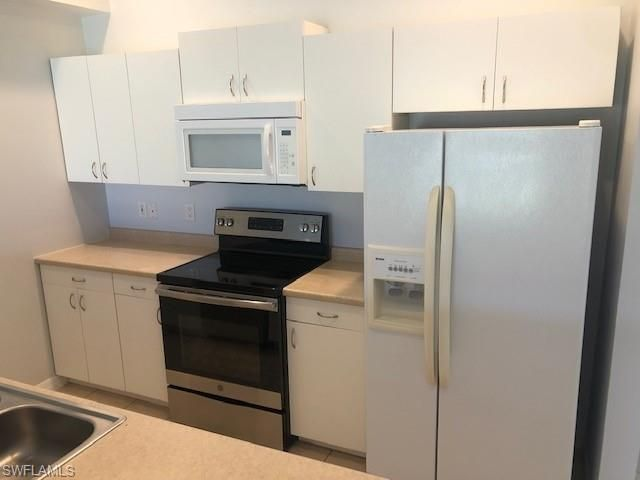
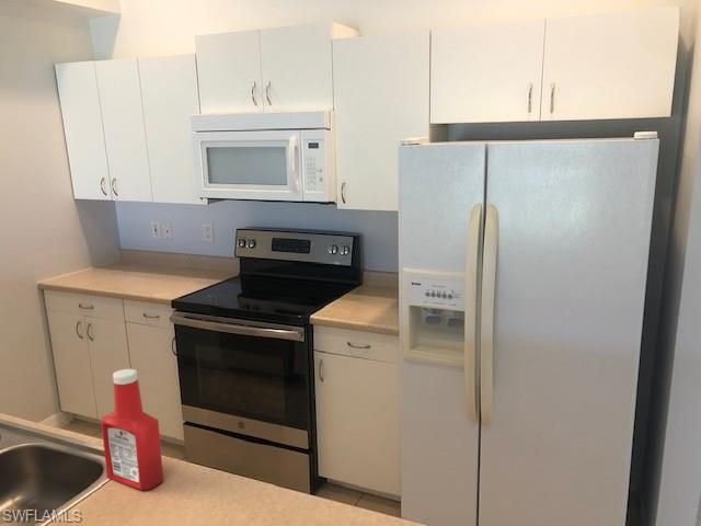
+ soap bottle (129, 425)
